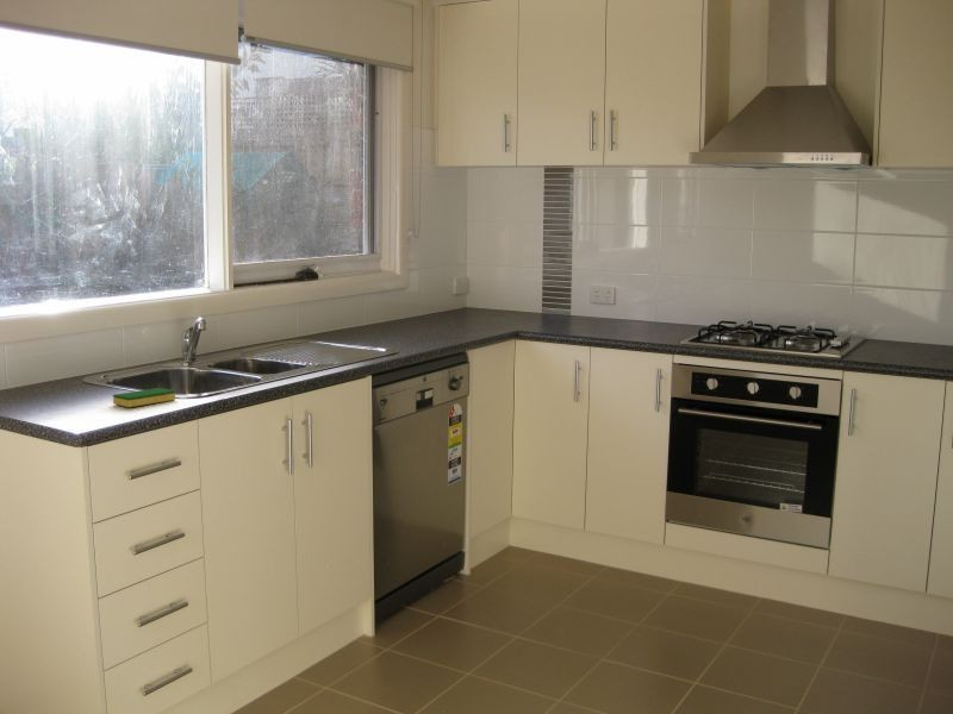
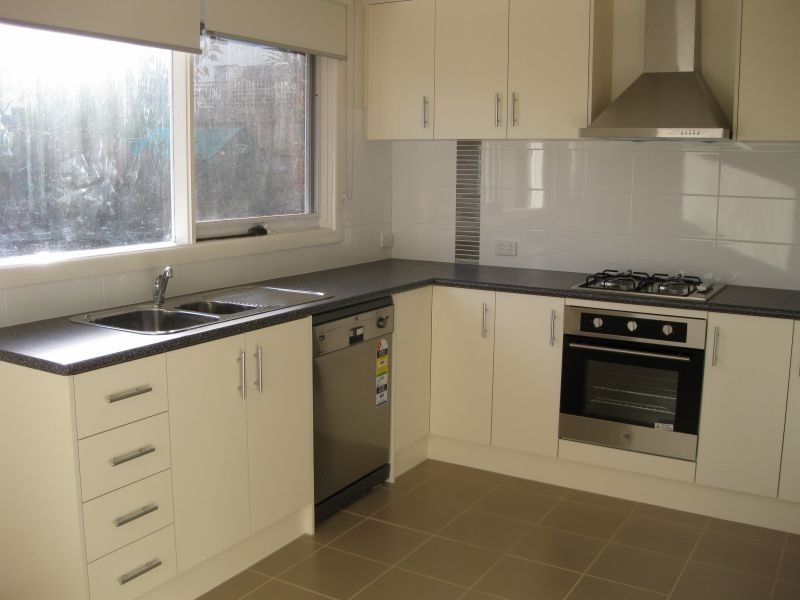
- dish sponge (144, 396)
